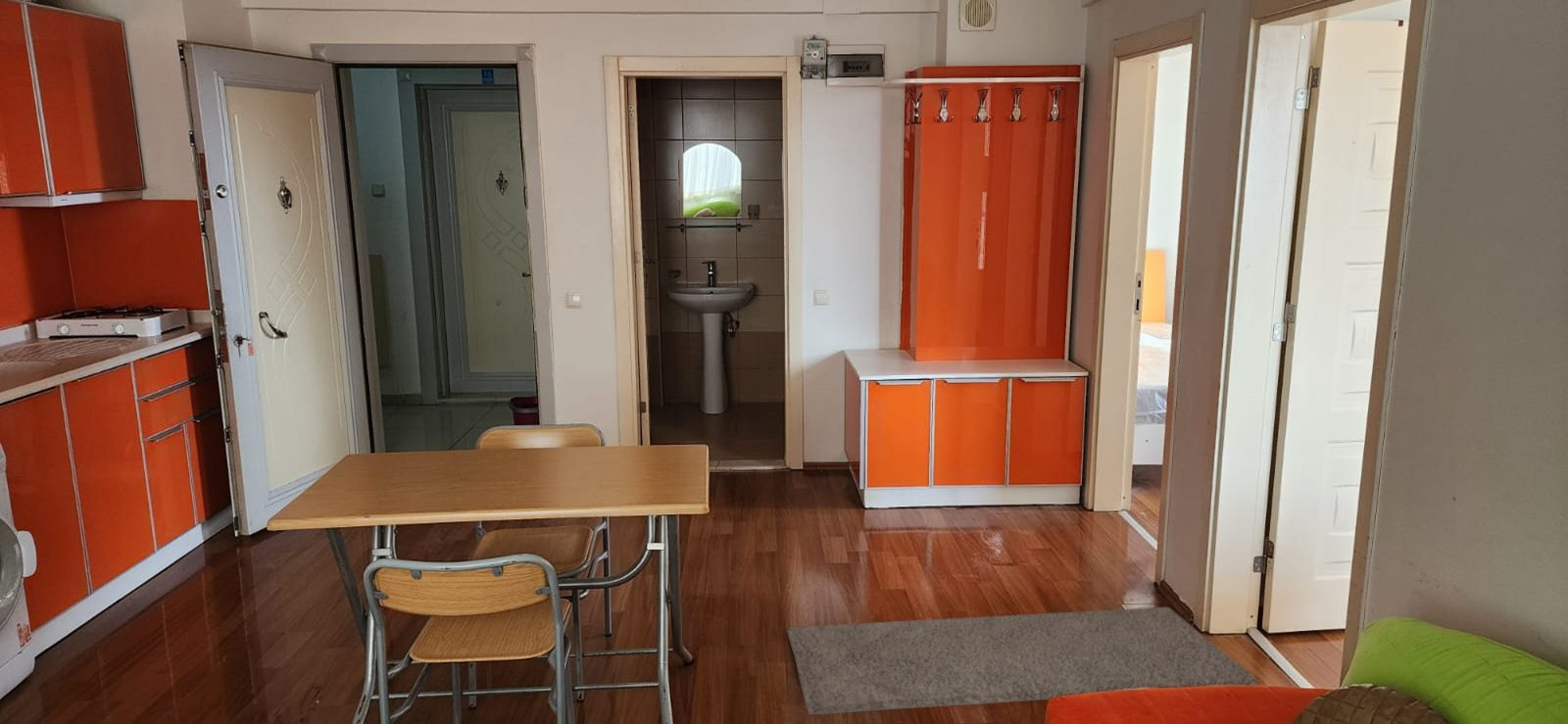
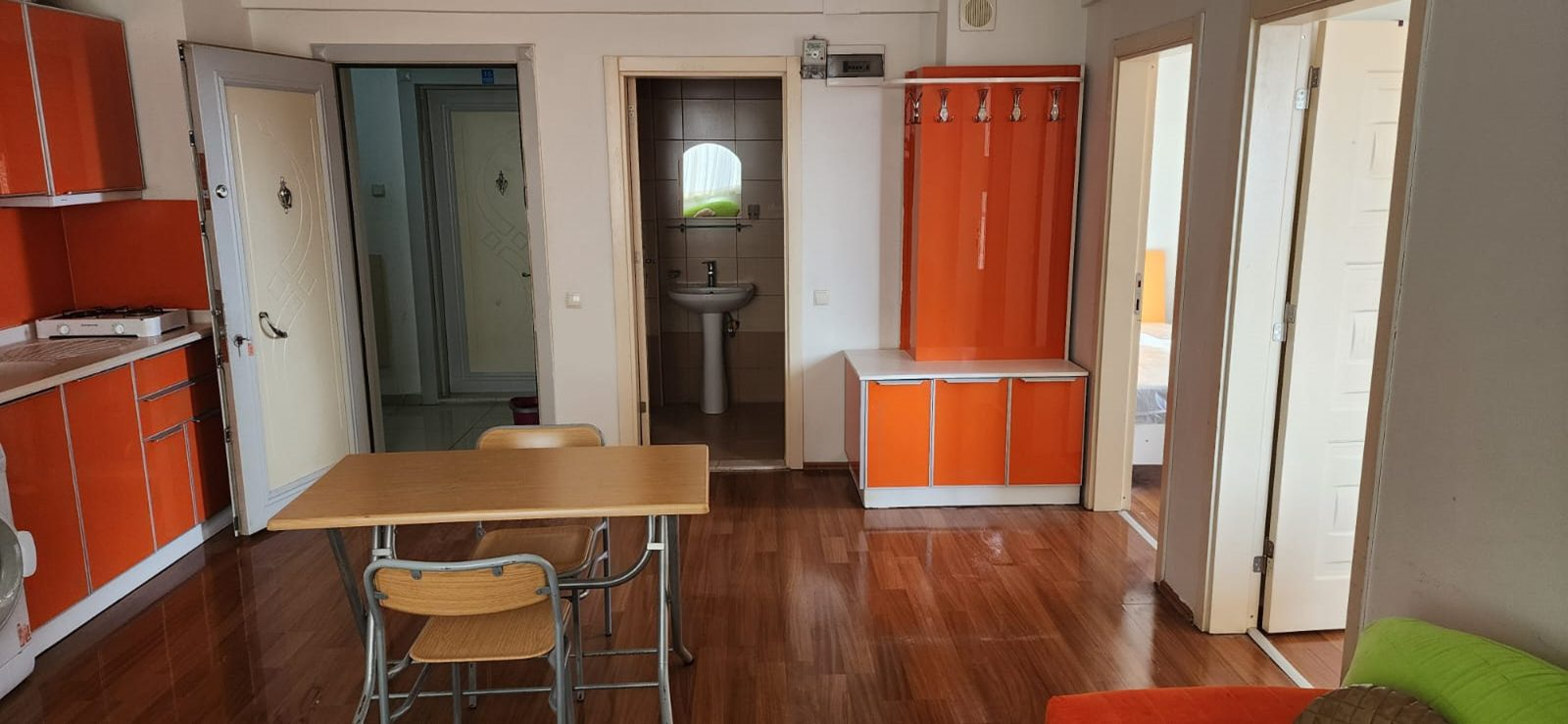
- rug (1007, 654)
